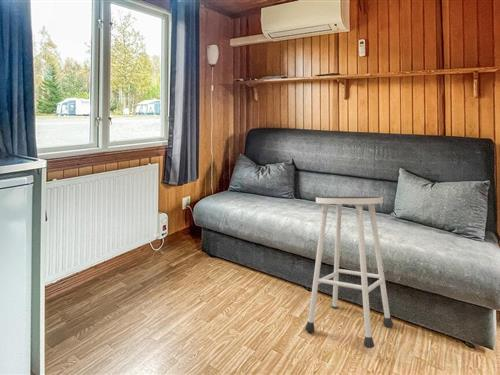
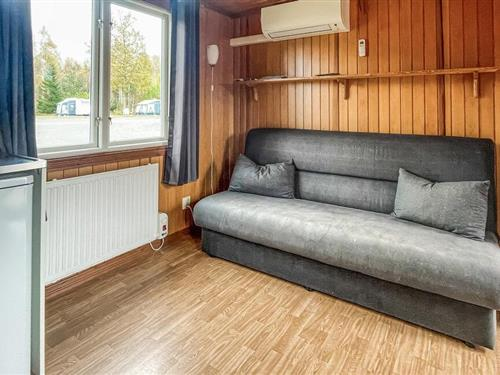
- stool (349, 270)
